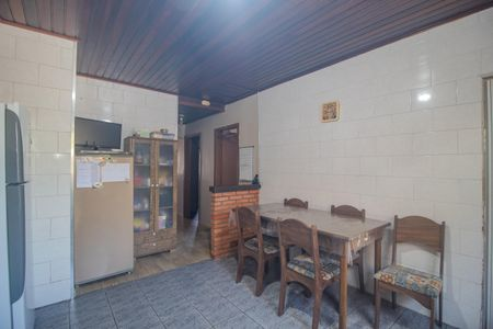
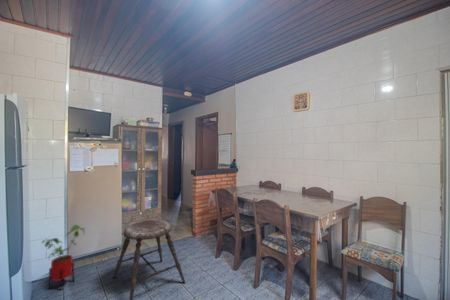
+ stool (148, 253)
+ house plant (64, 255)
